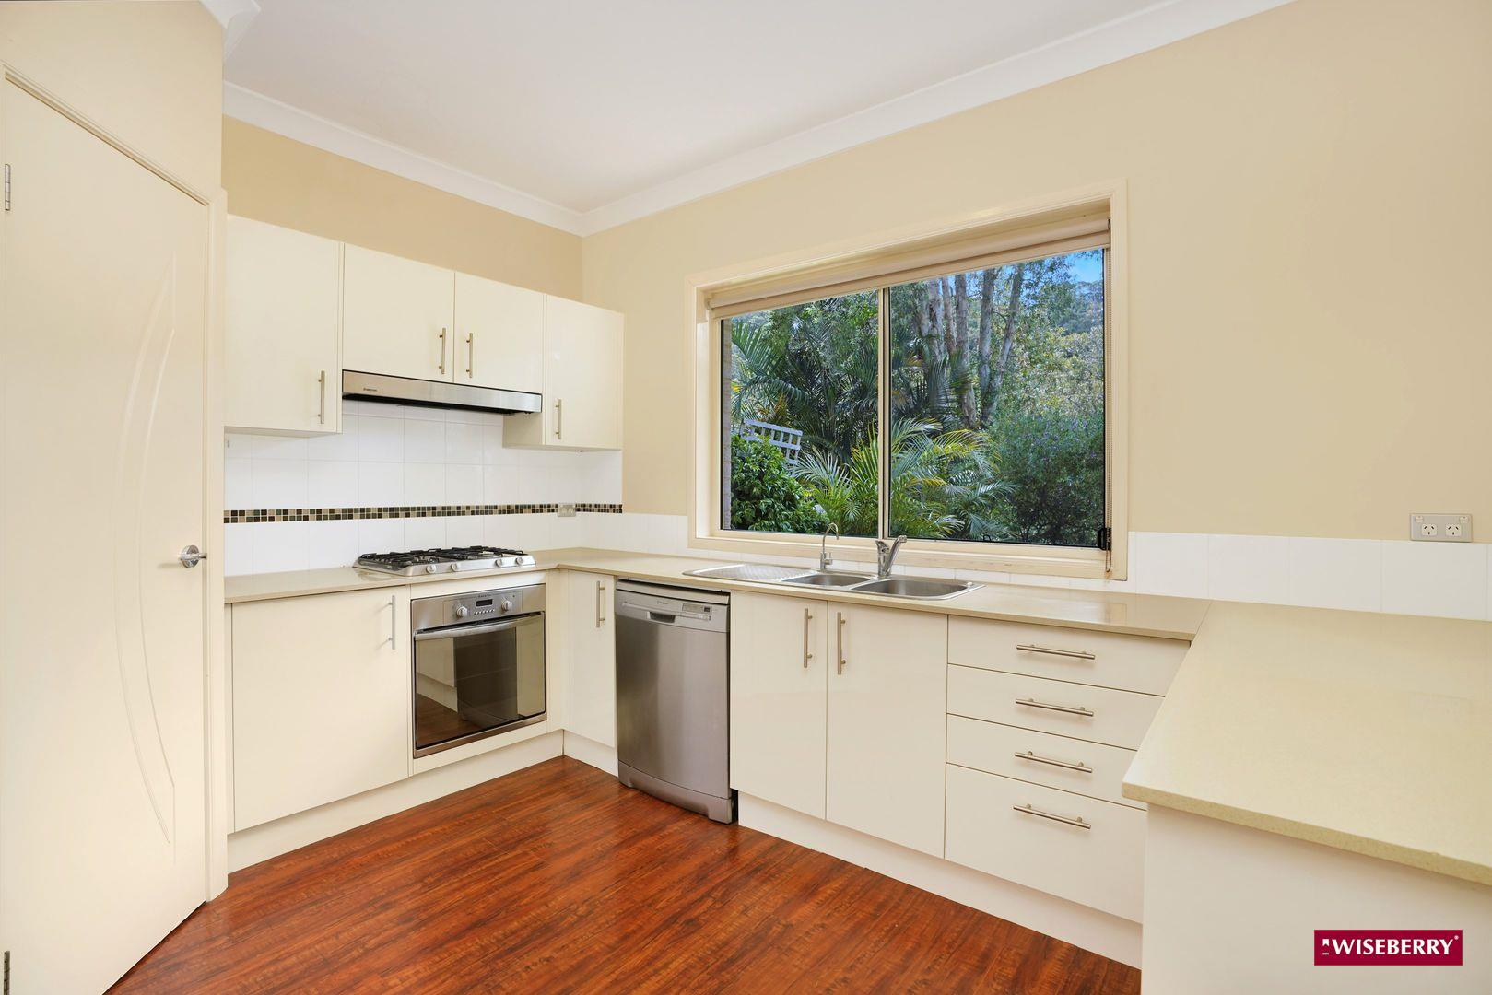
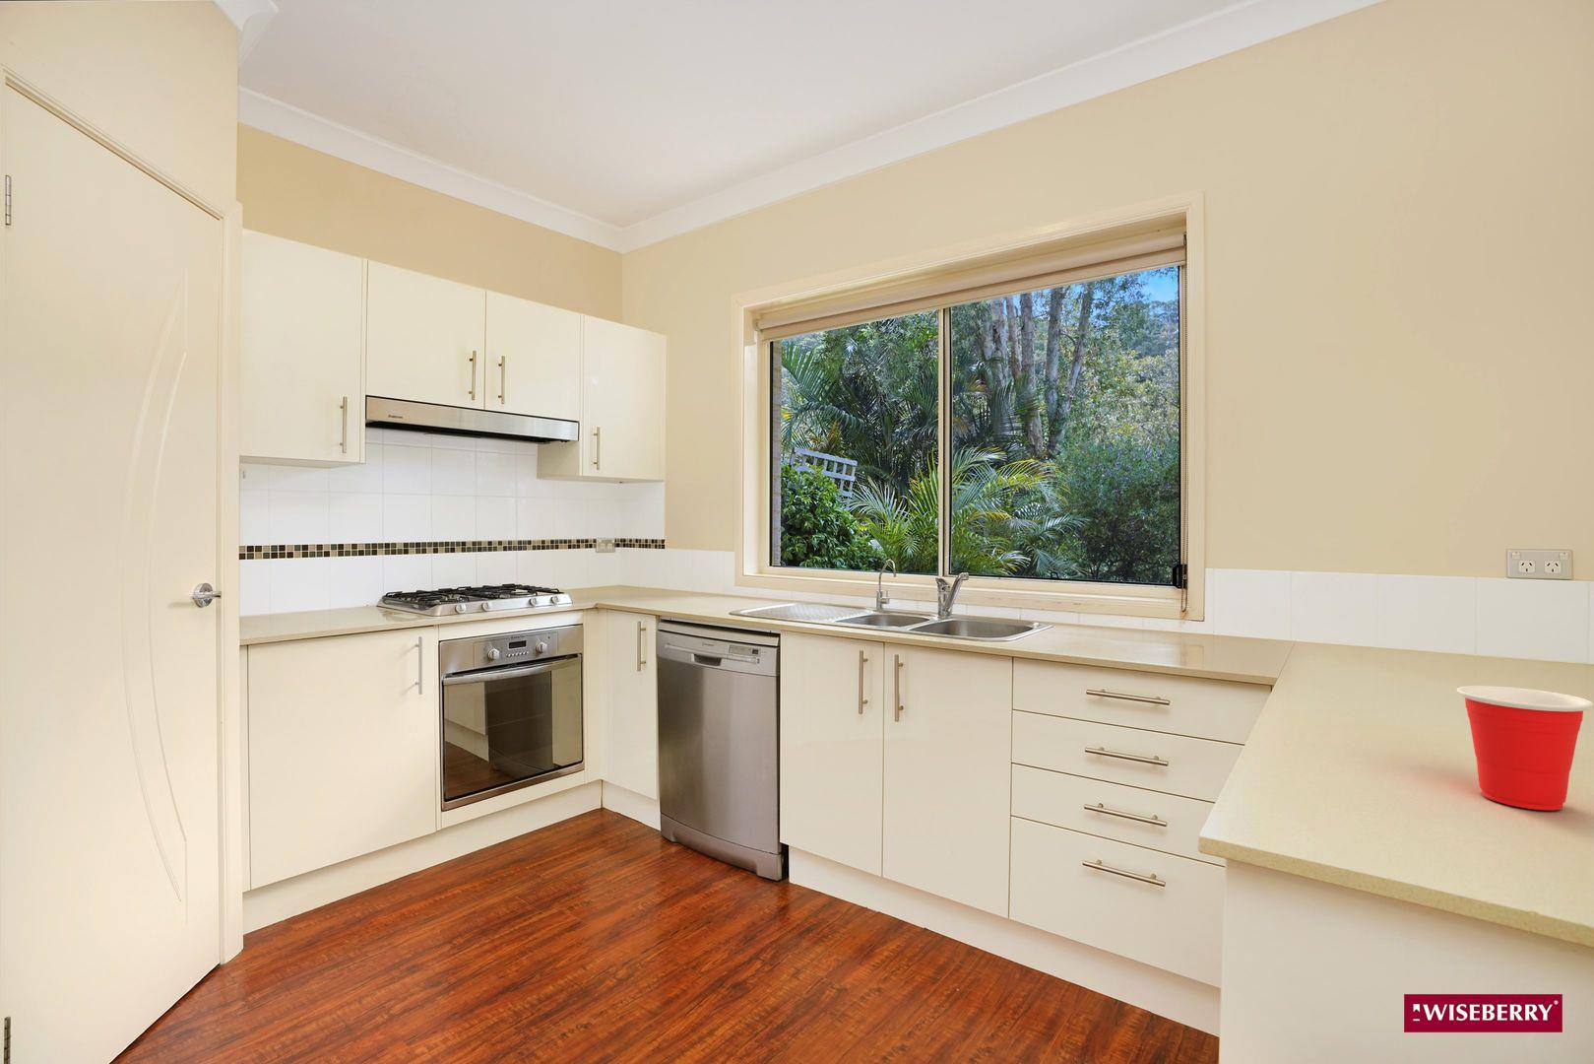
+ cup (1522, 747)
